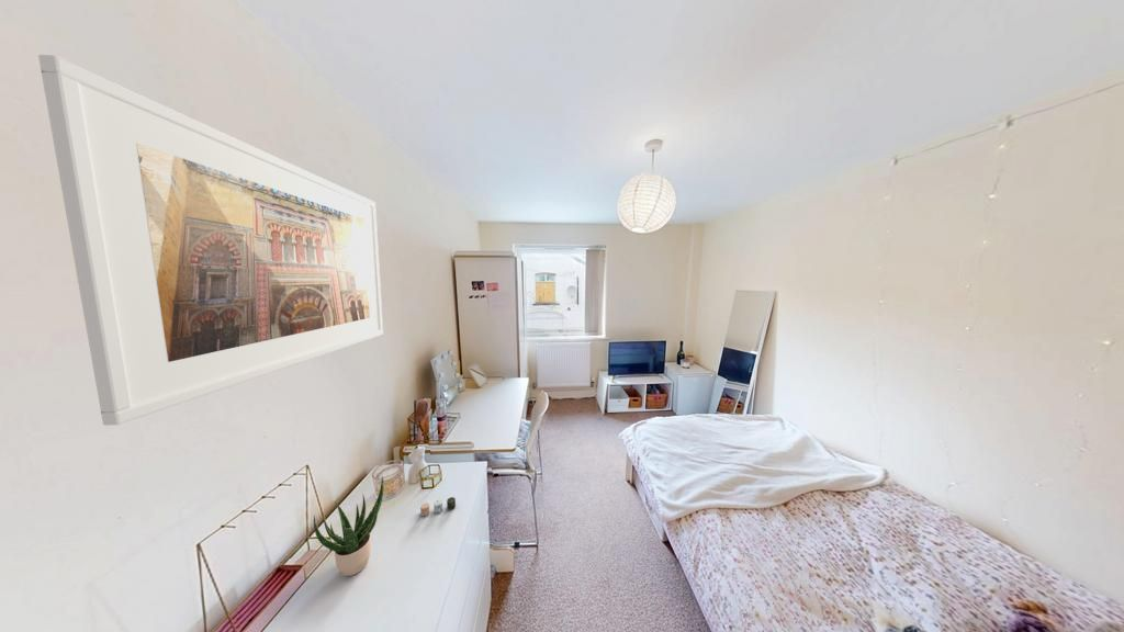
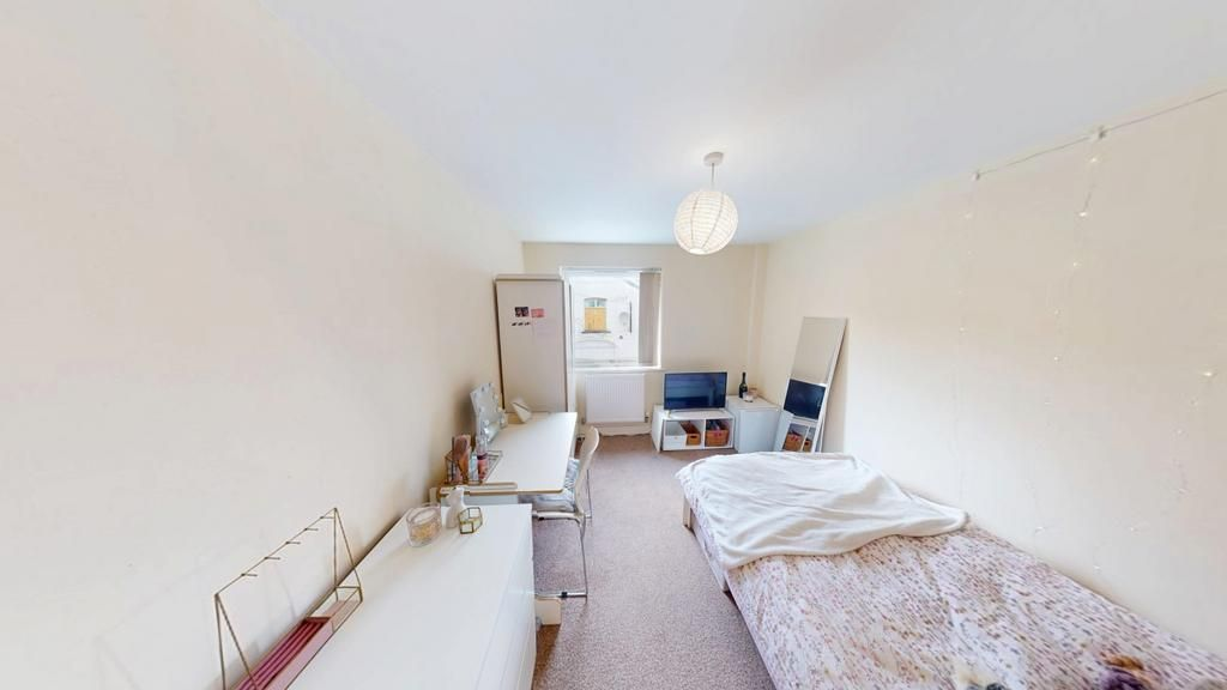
- potted plant (355, 528)
- candle (438, 506)
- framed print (297, 264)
